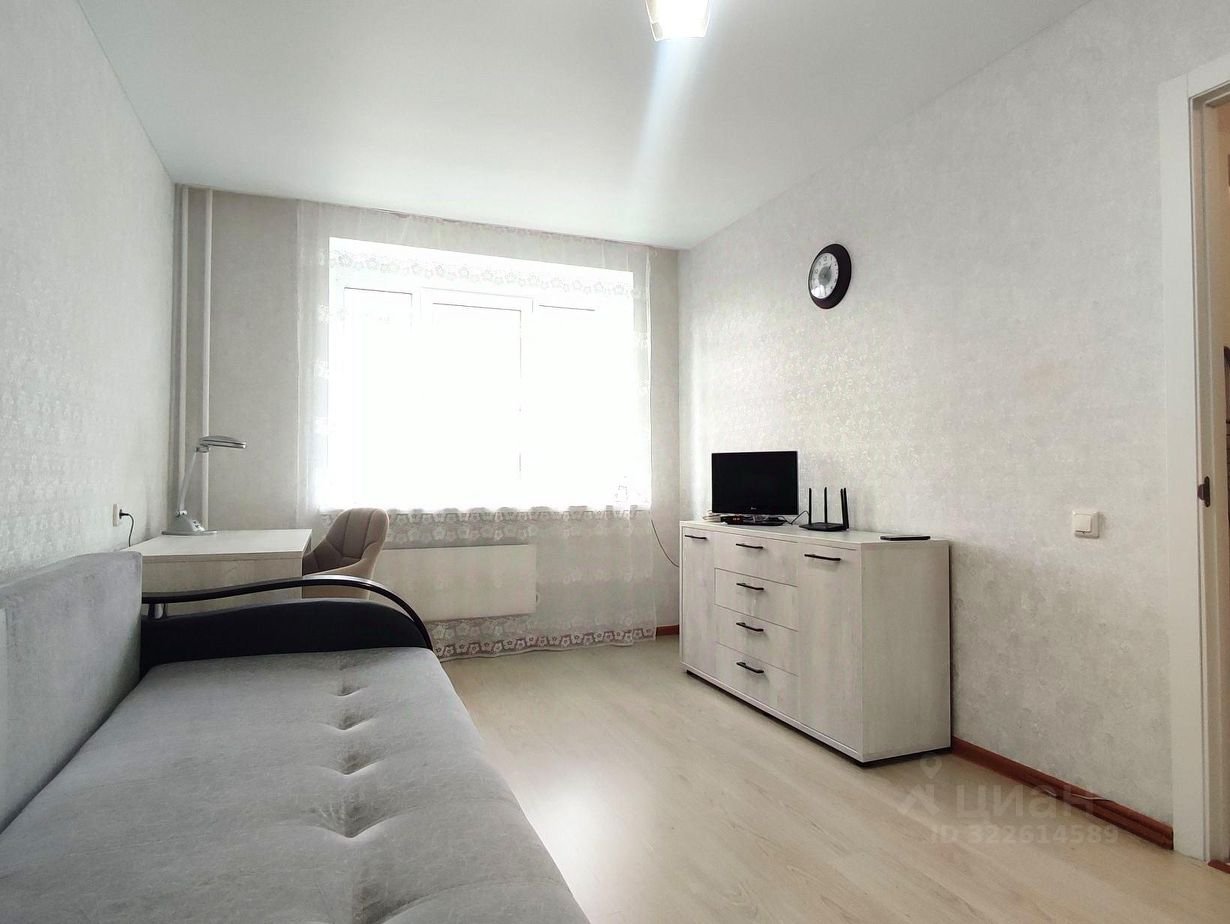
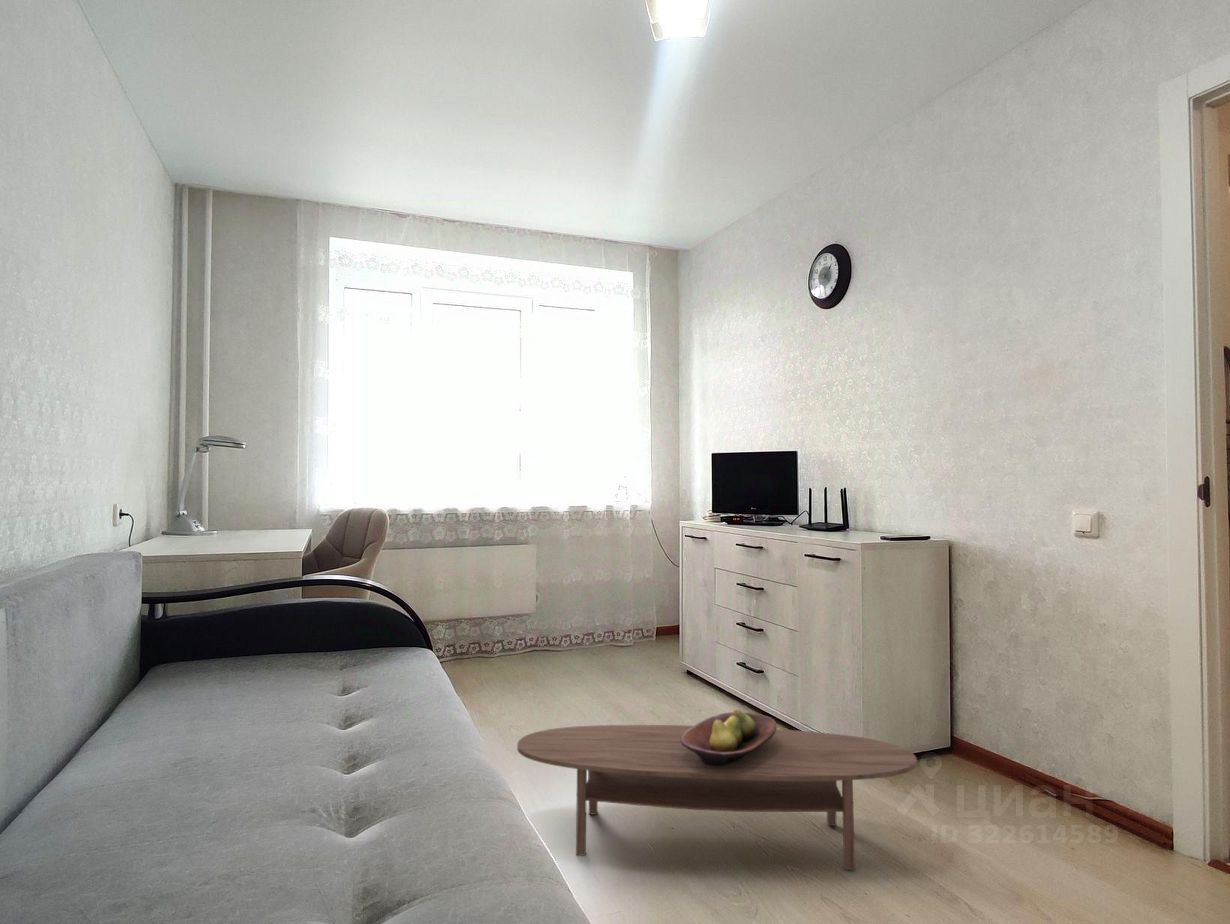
+ fruit bowl (729, 732)
+ coffee table (711, 793)
